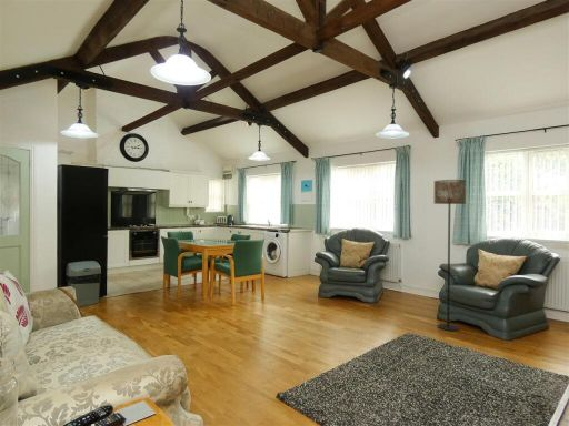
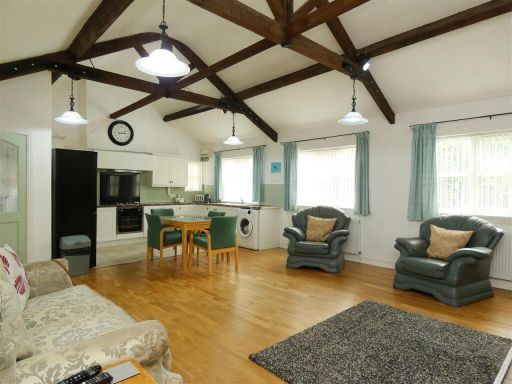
- floor lamp (448, 254)
